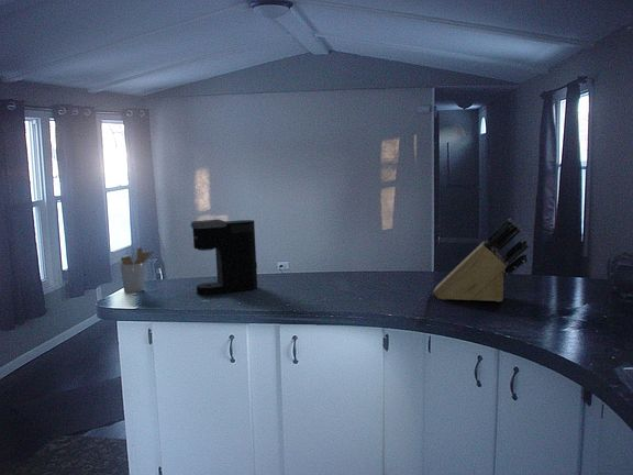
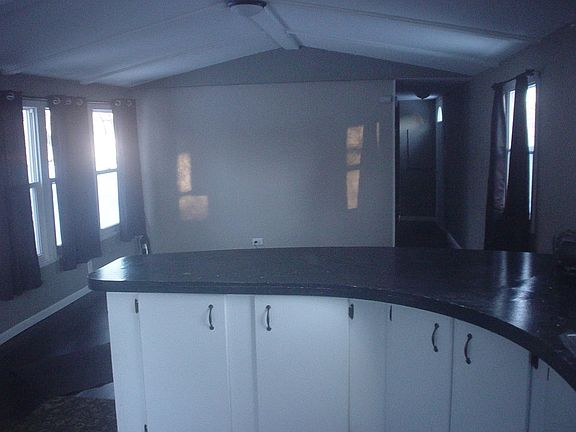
- coffee maker (224, 255)
- knife block (480, 258)
- utensil holder (137, 269)
